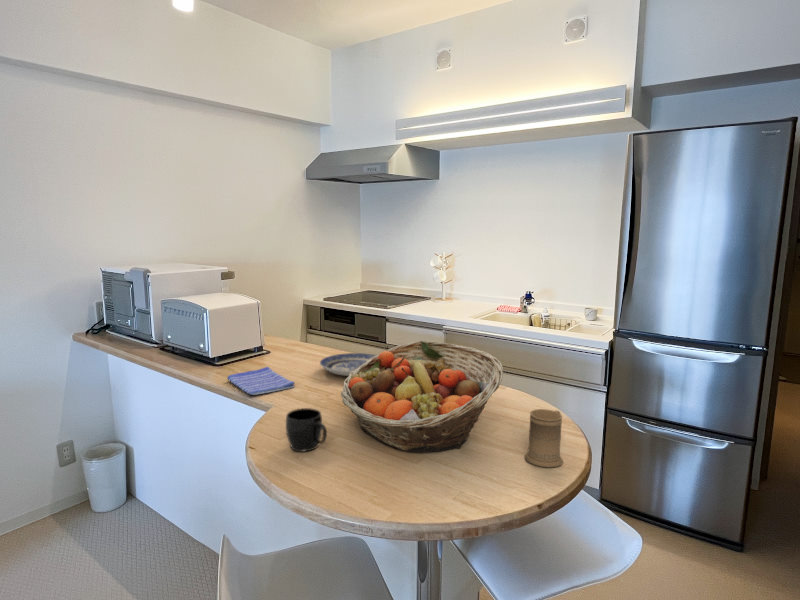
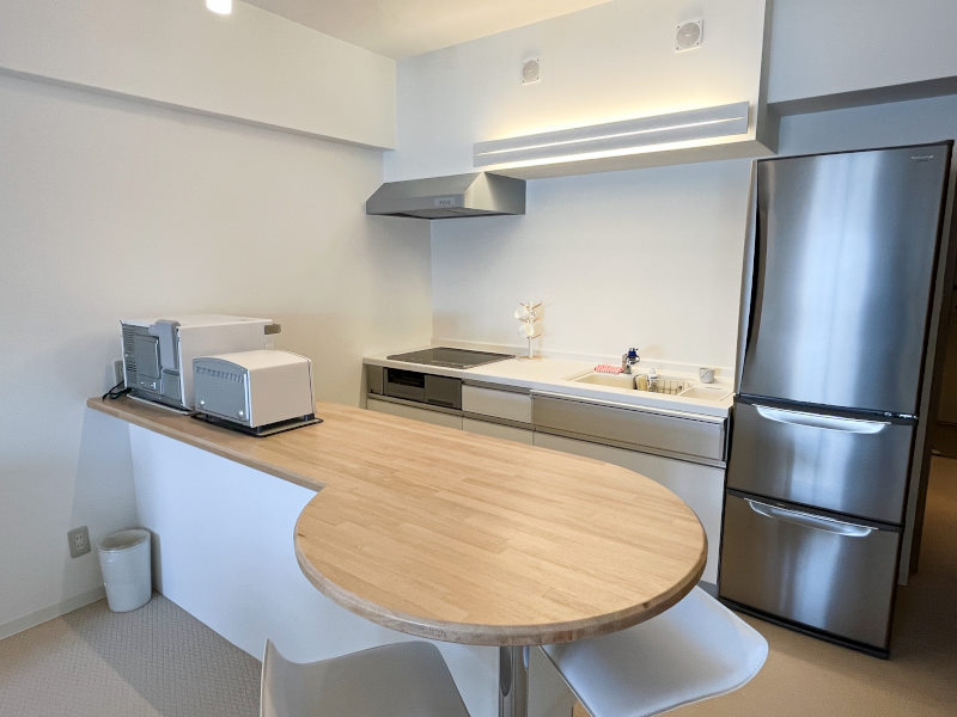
- mug (547, 435)
- plate (354, 366)
- mug (307, 431)
- fruit basket (419, 390)
- dish towel (260, 379)
